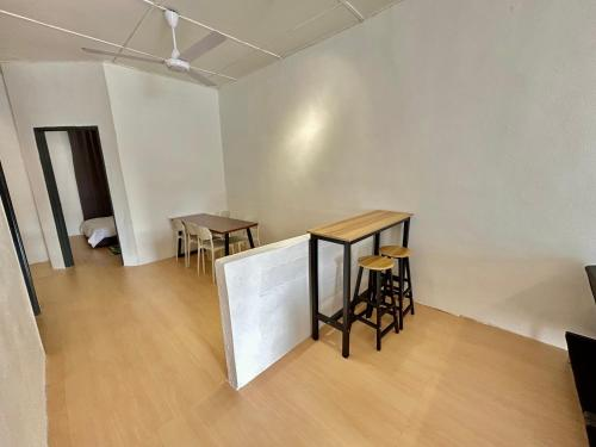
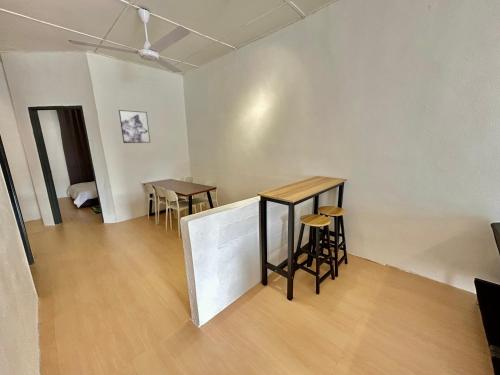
+ wall art (135, 127)
